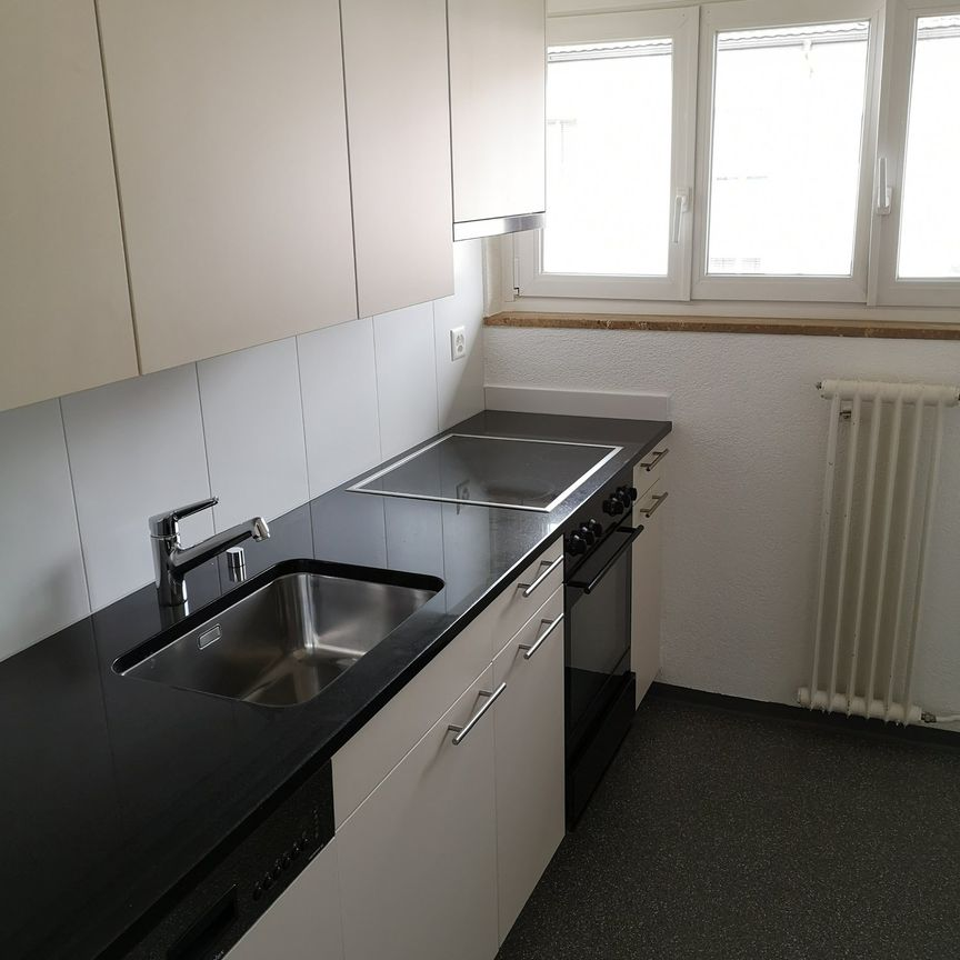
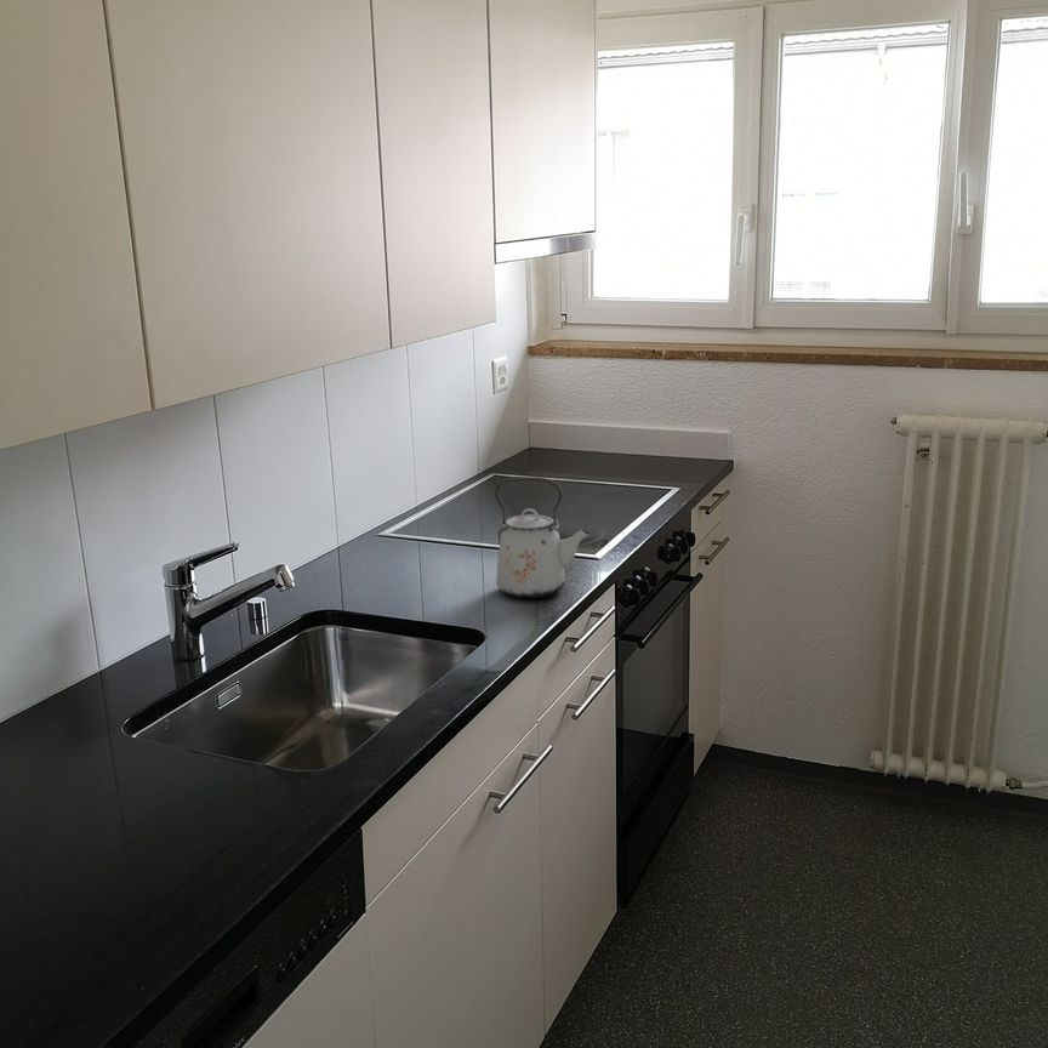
+ kettle (542, 535)
